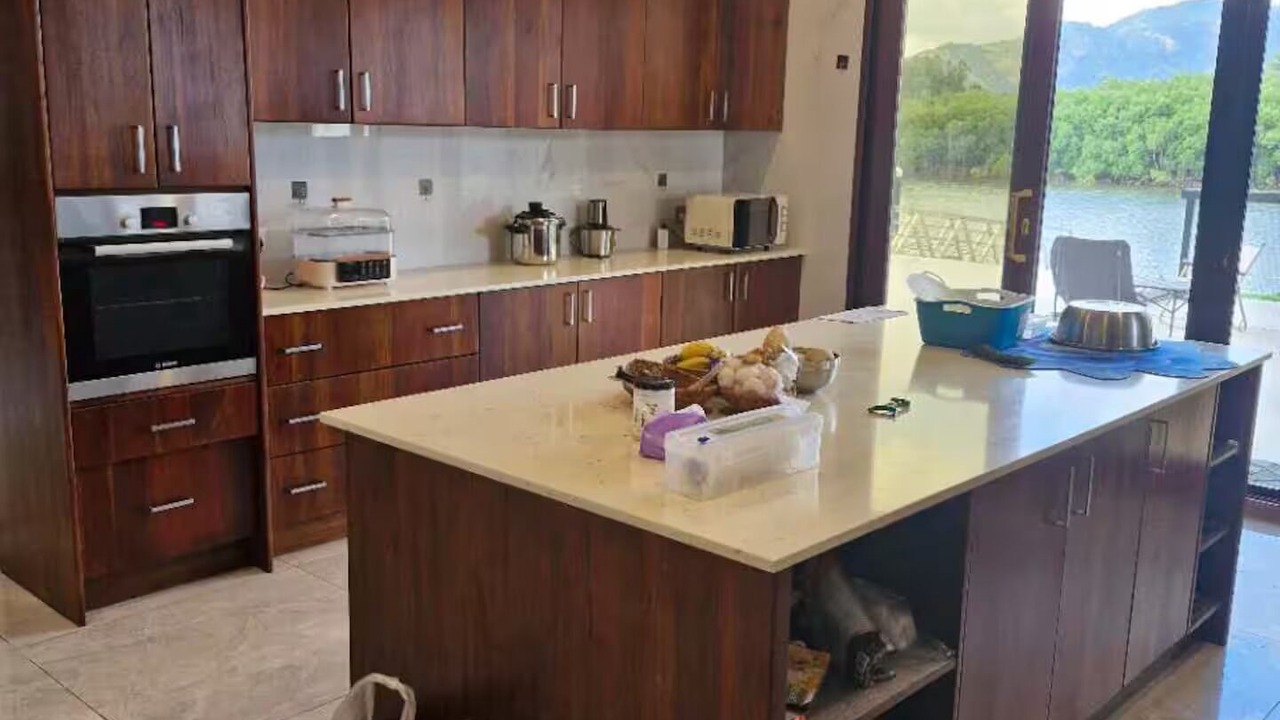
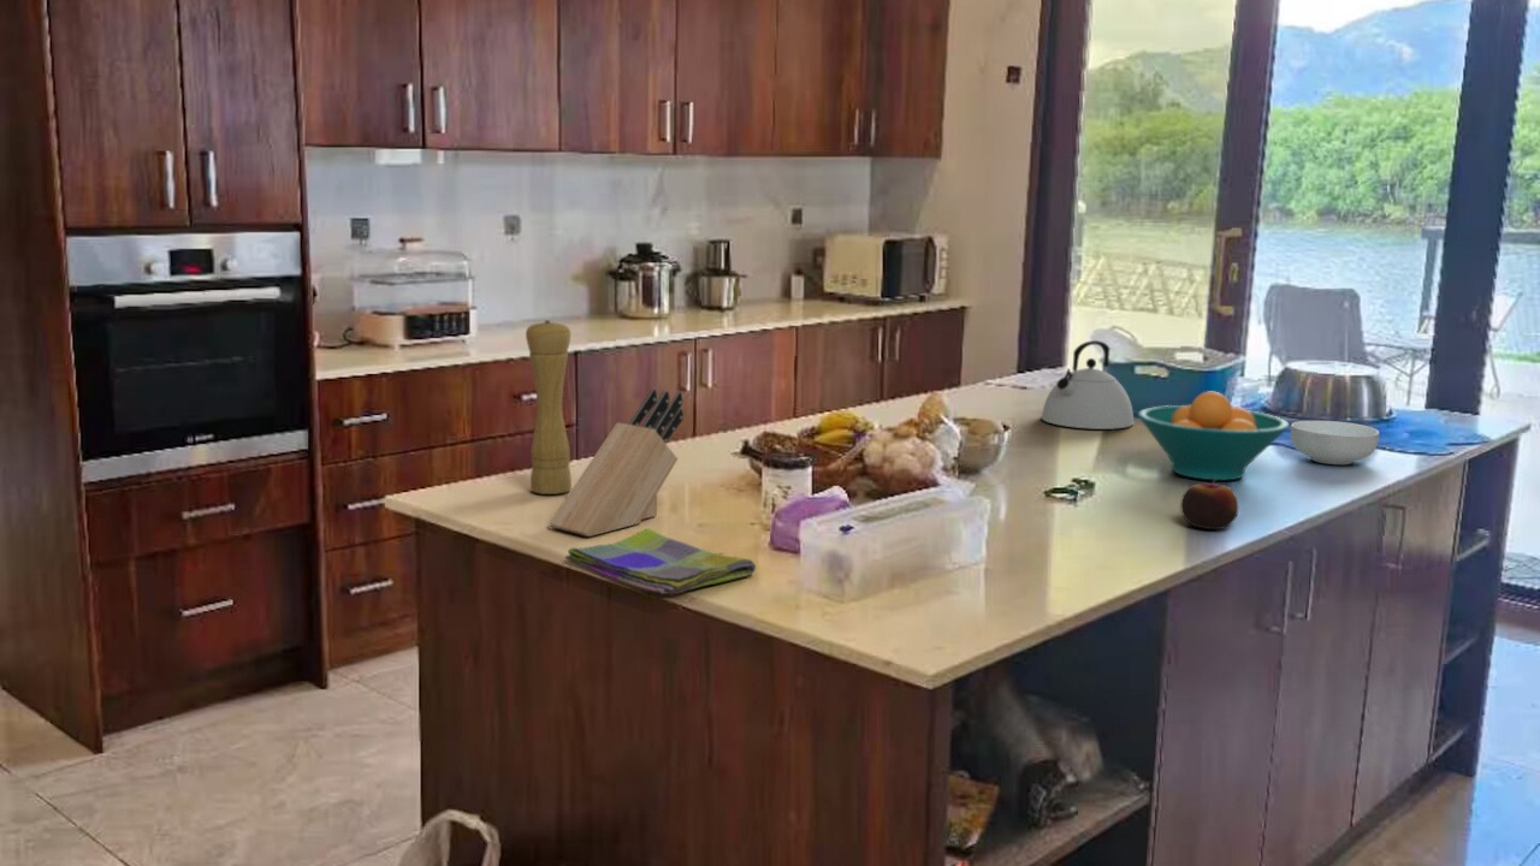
+ fruit bowl (1210, 433)
+ cereal bowl (1333, 444)
+ apple (1209, 503)
+ pepper mill (549, 407)
+ dish towel (661, 559)
+ kettle (1088, 381)
+ knife block (622, 458)
